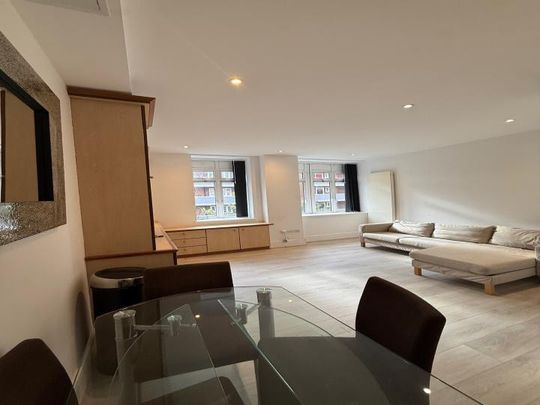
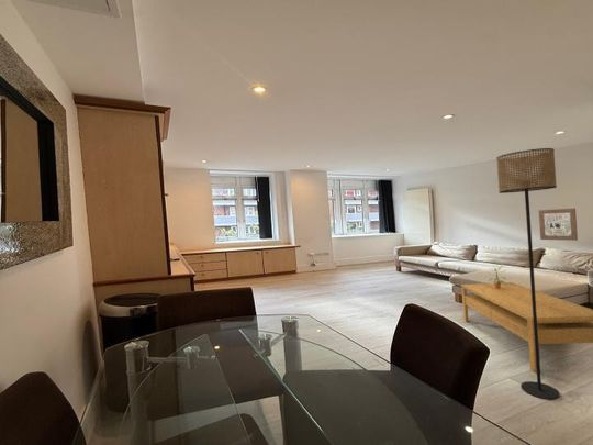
+ potted plant (499, 277)
+ floor lamp (532, 271)
+ wall art (557, 224)
+ coffee table (521, 319)
